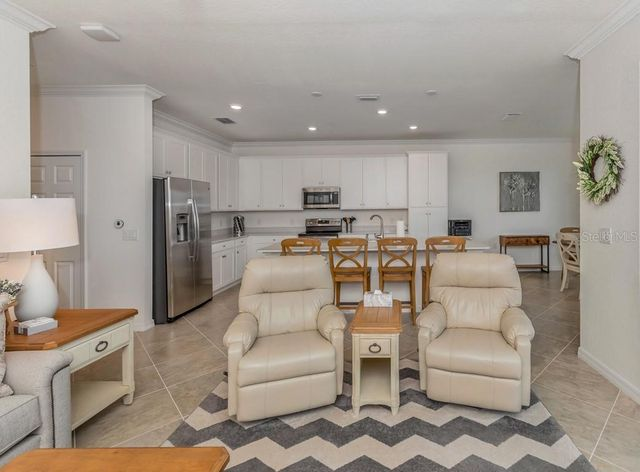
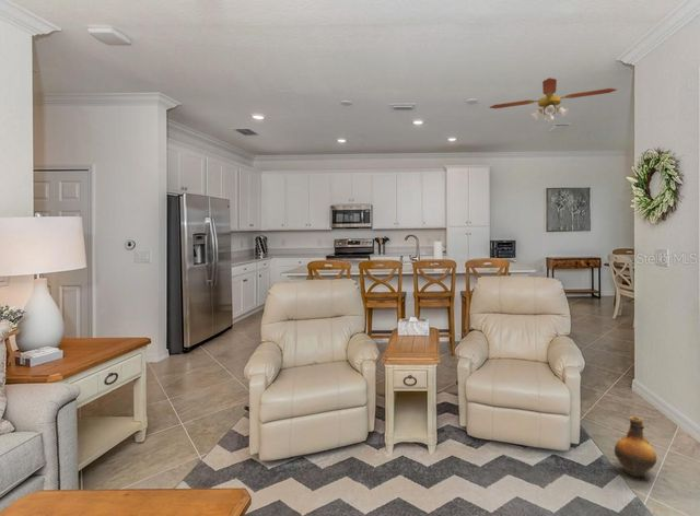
+ ceiling fan (549, 102)
+ ceramic jug (634, 445)
